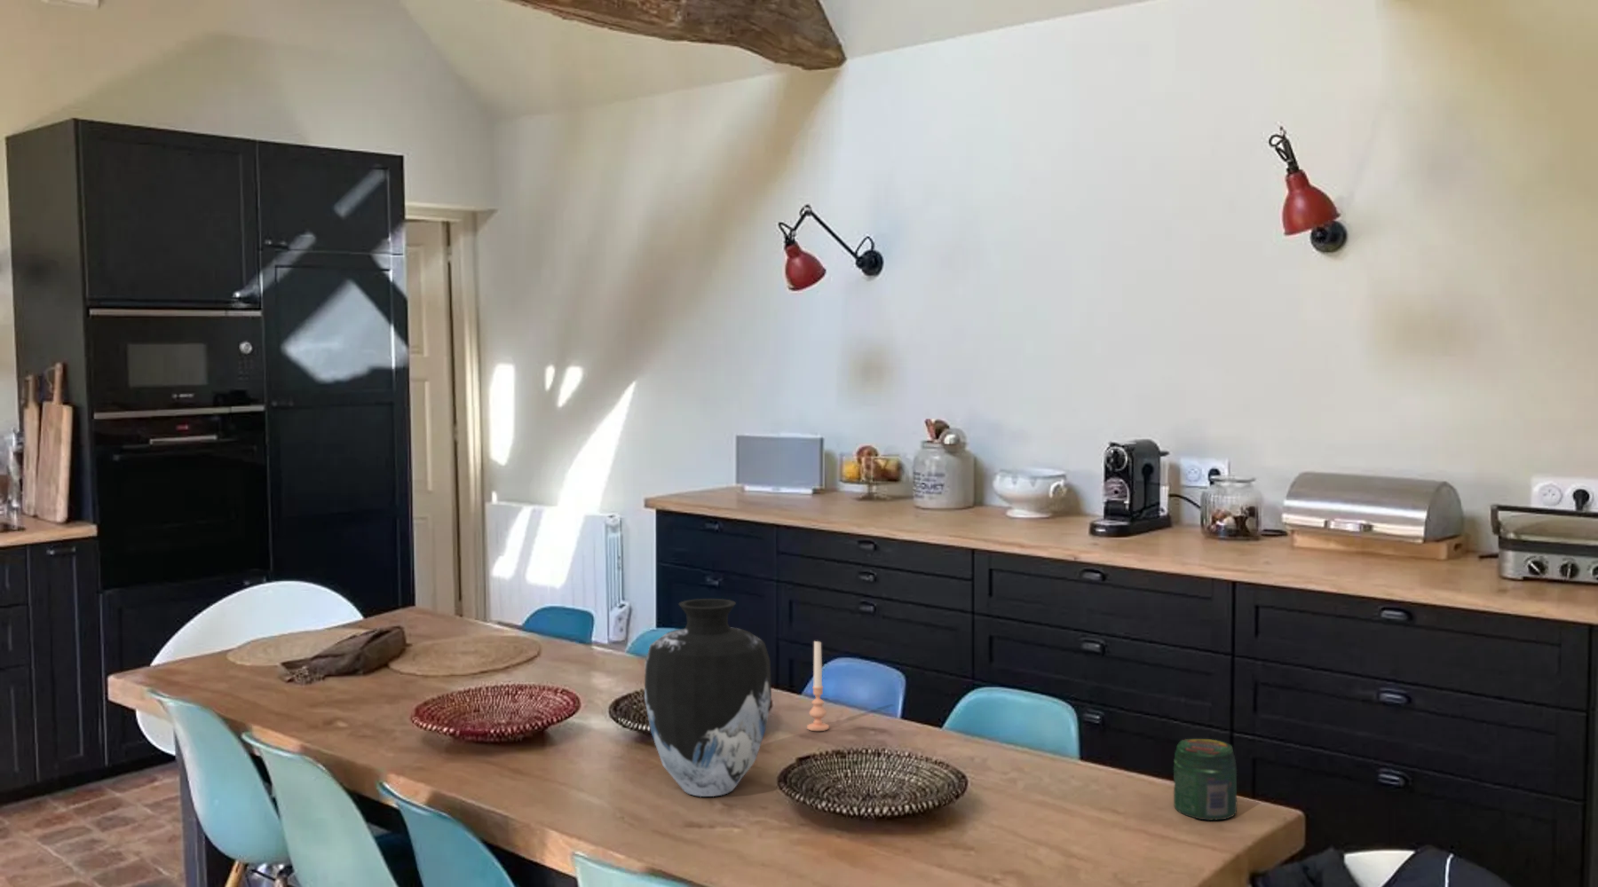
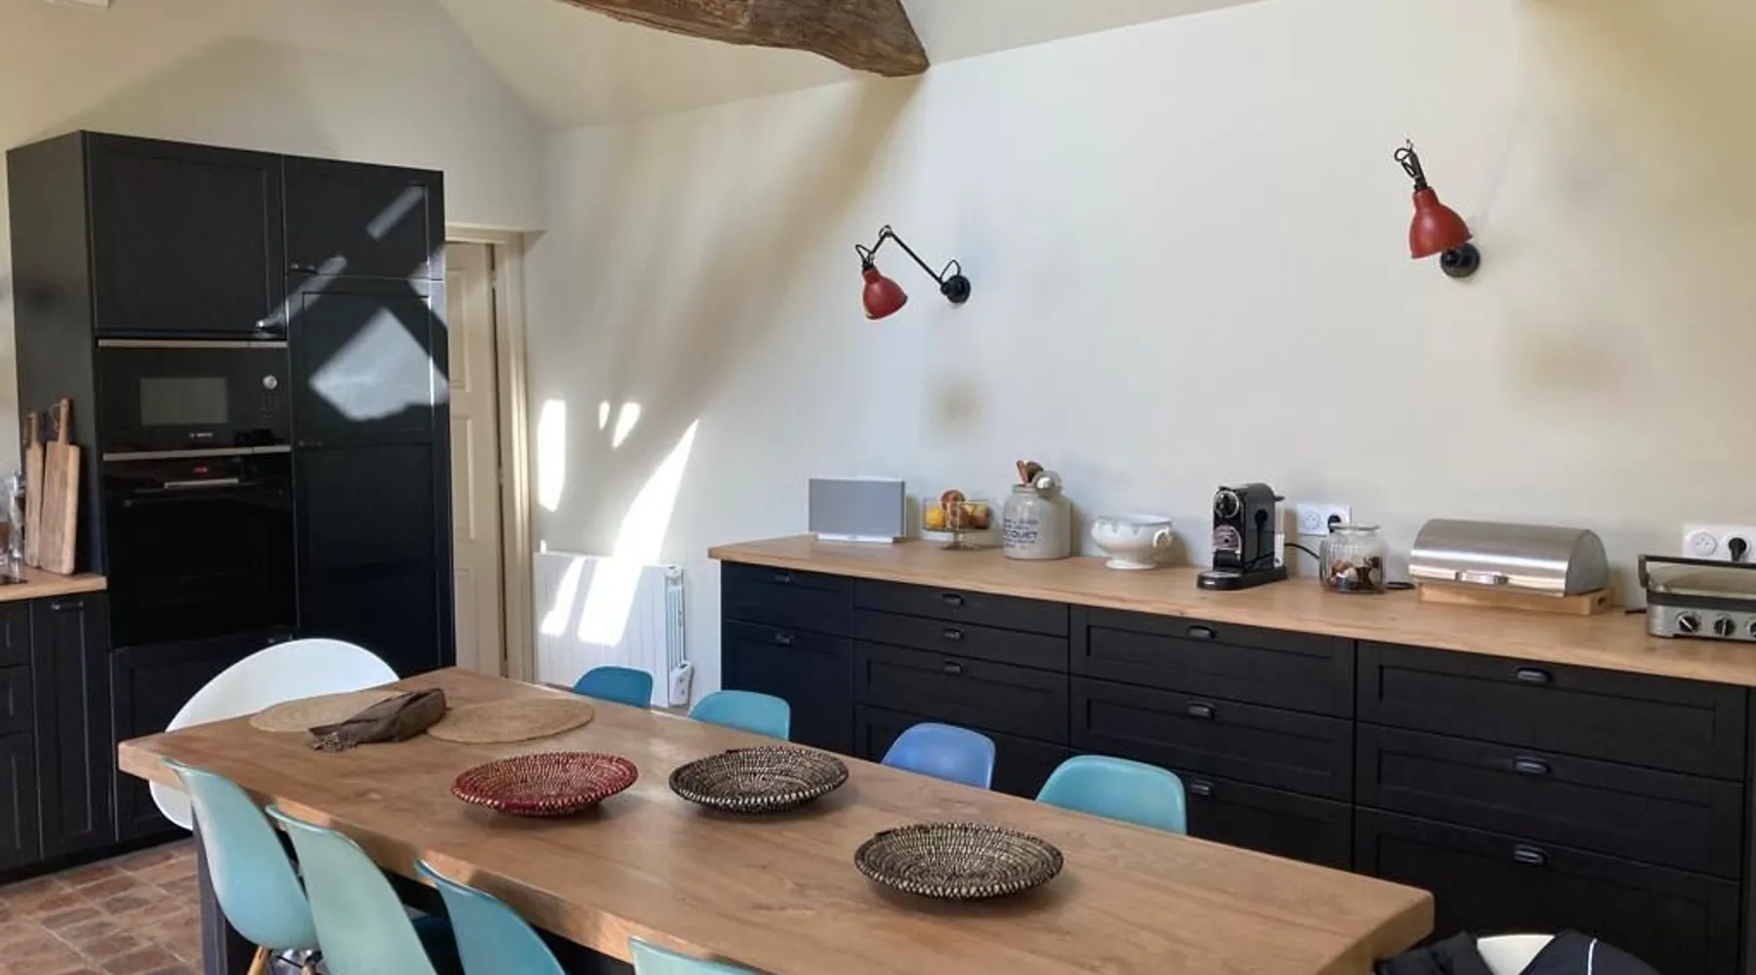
- candle (818, 684)
- vase (707, 696)
- jar (1205, 777)
